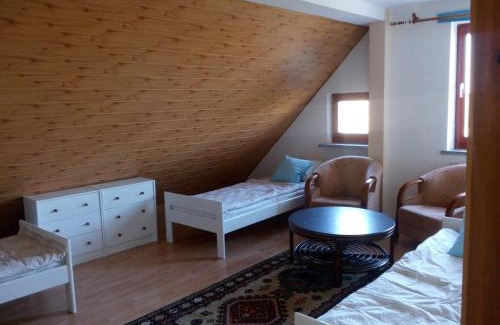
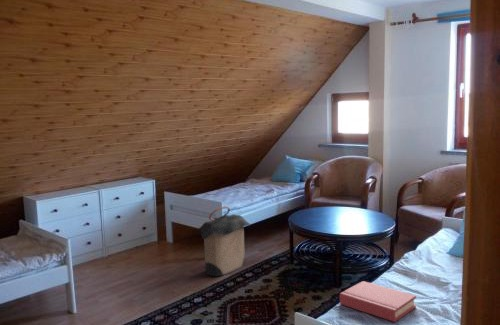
+ hardback book (377, 300)
+ laundry hamper (224, 236)
